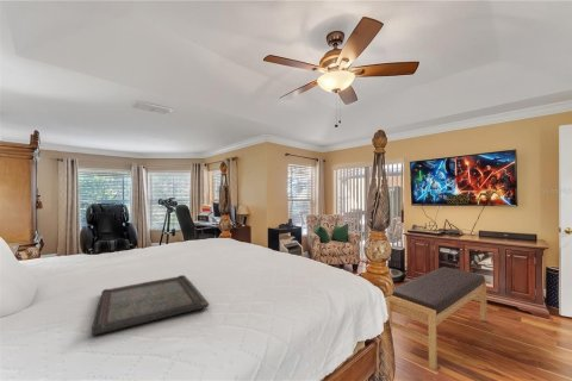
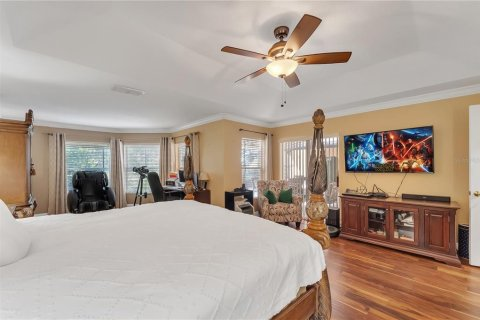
- bench (440, 306)
- serving tray (151, 298)
